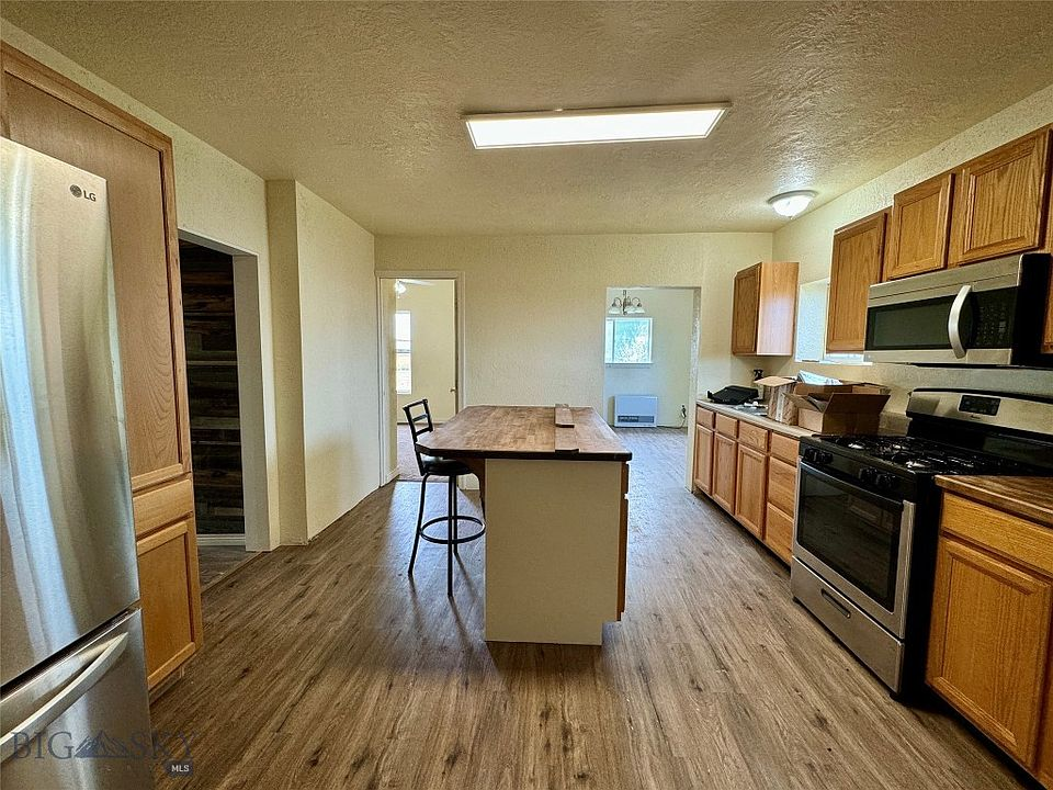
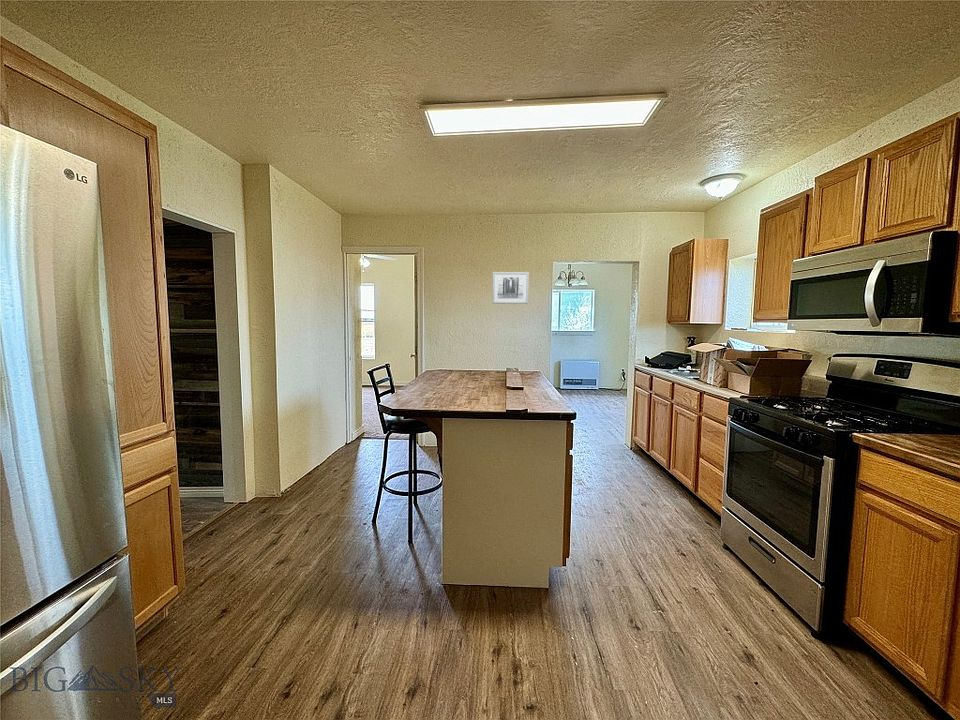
+ wall art (510, 288)
